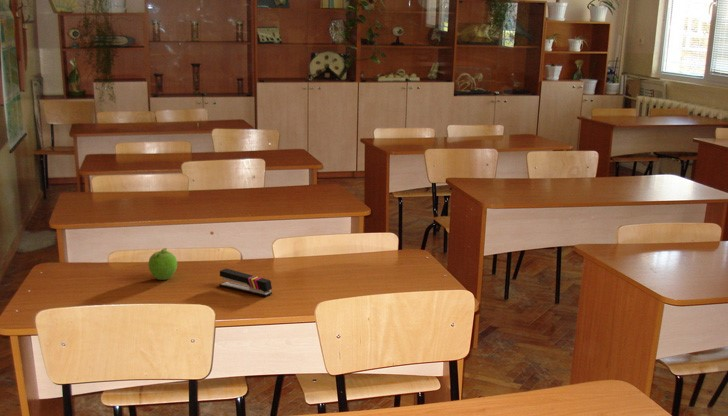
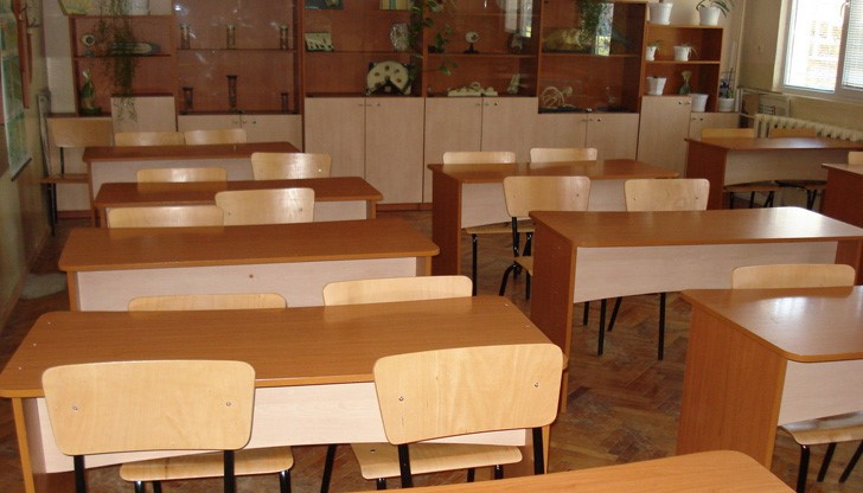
- stapler (245, 281)
- fruit (162, 263)
